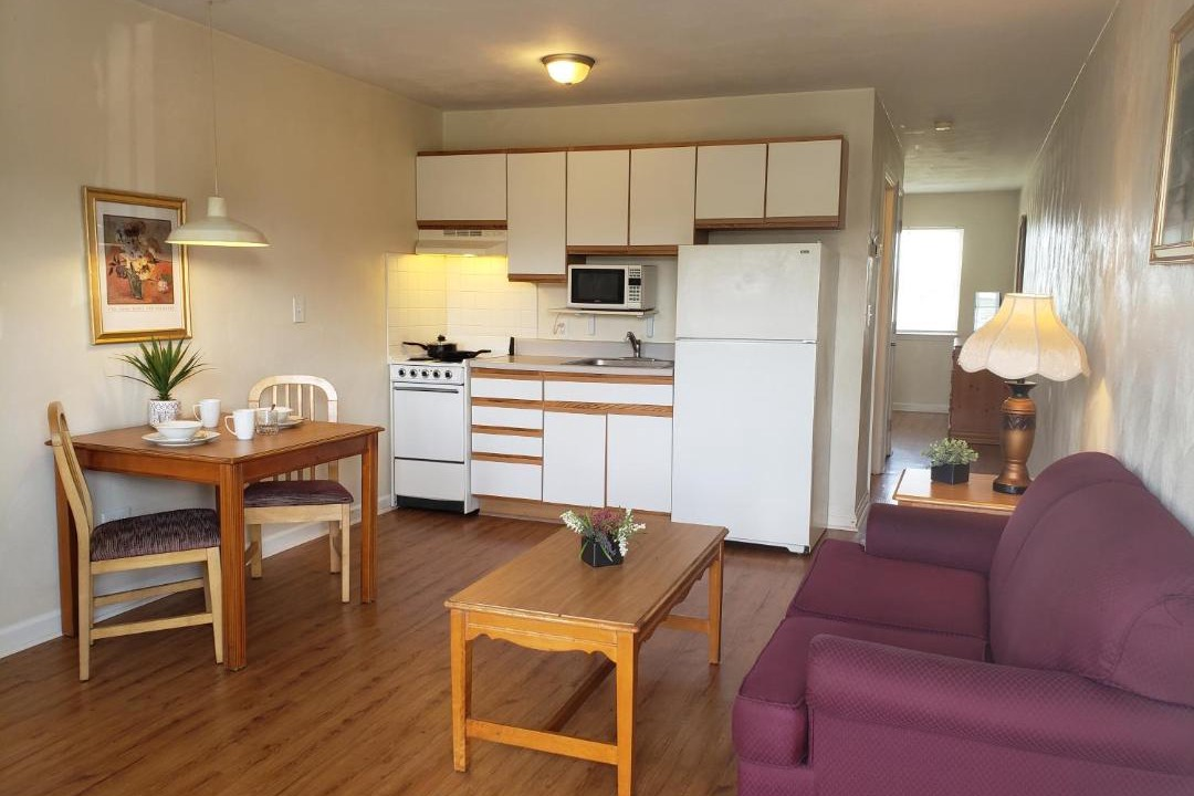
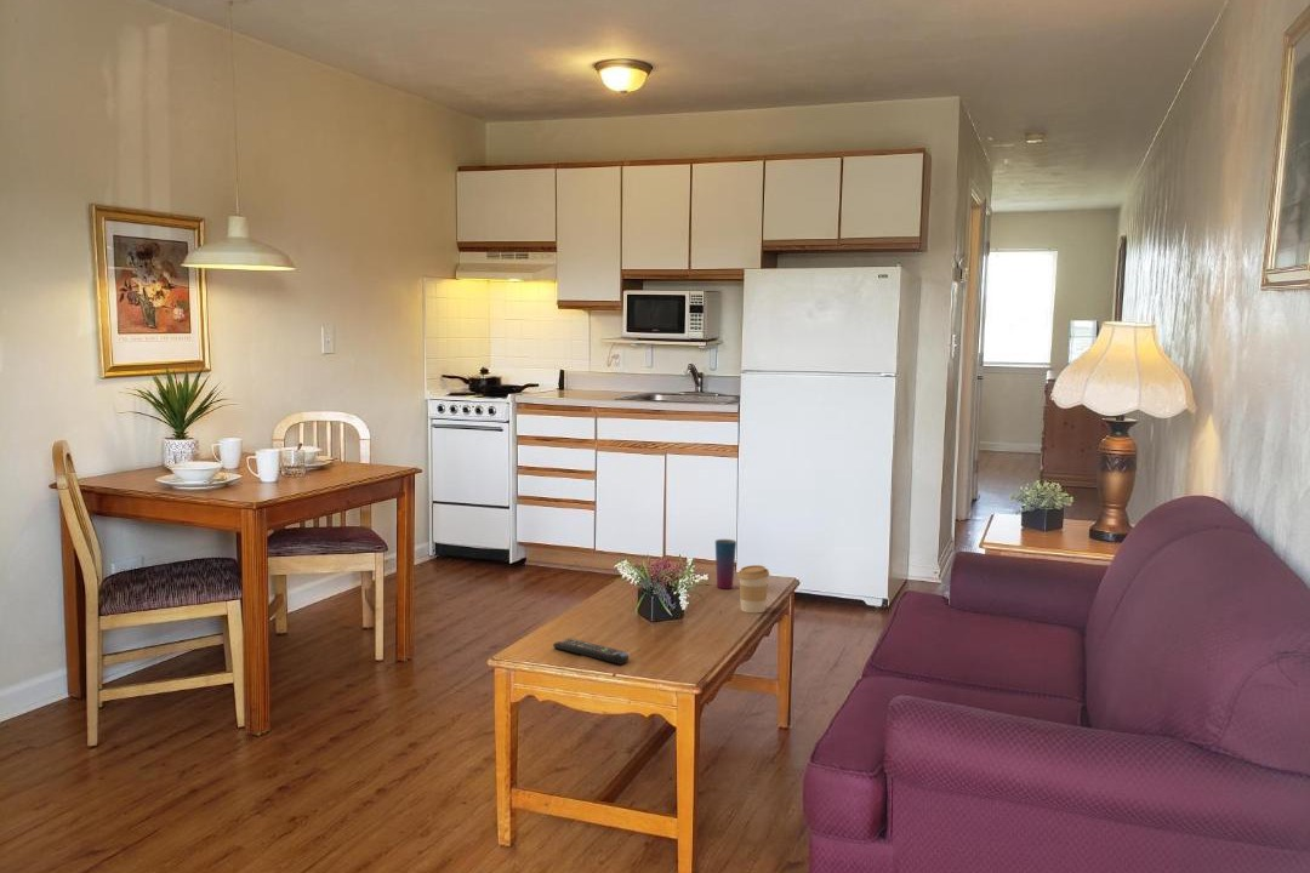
+ remote control (590, 650)
+ cup (724, 564)
+ coffee cup (752, 588)
